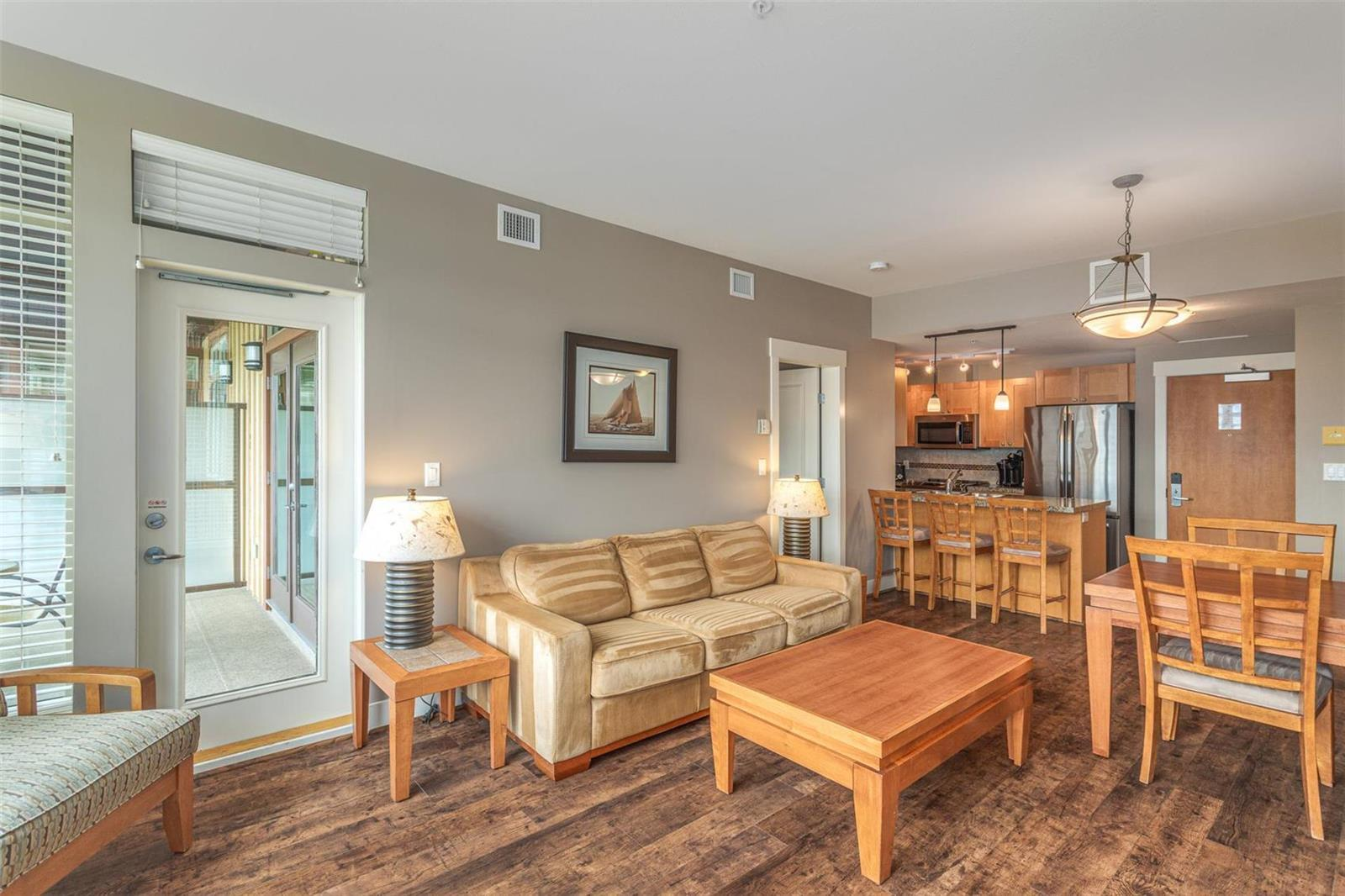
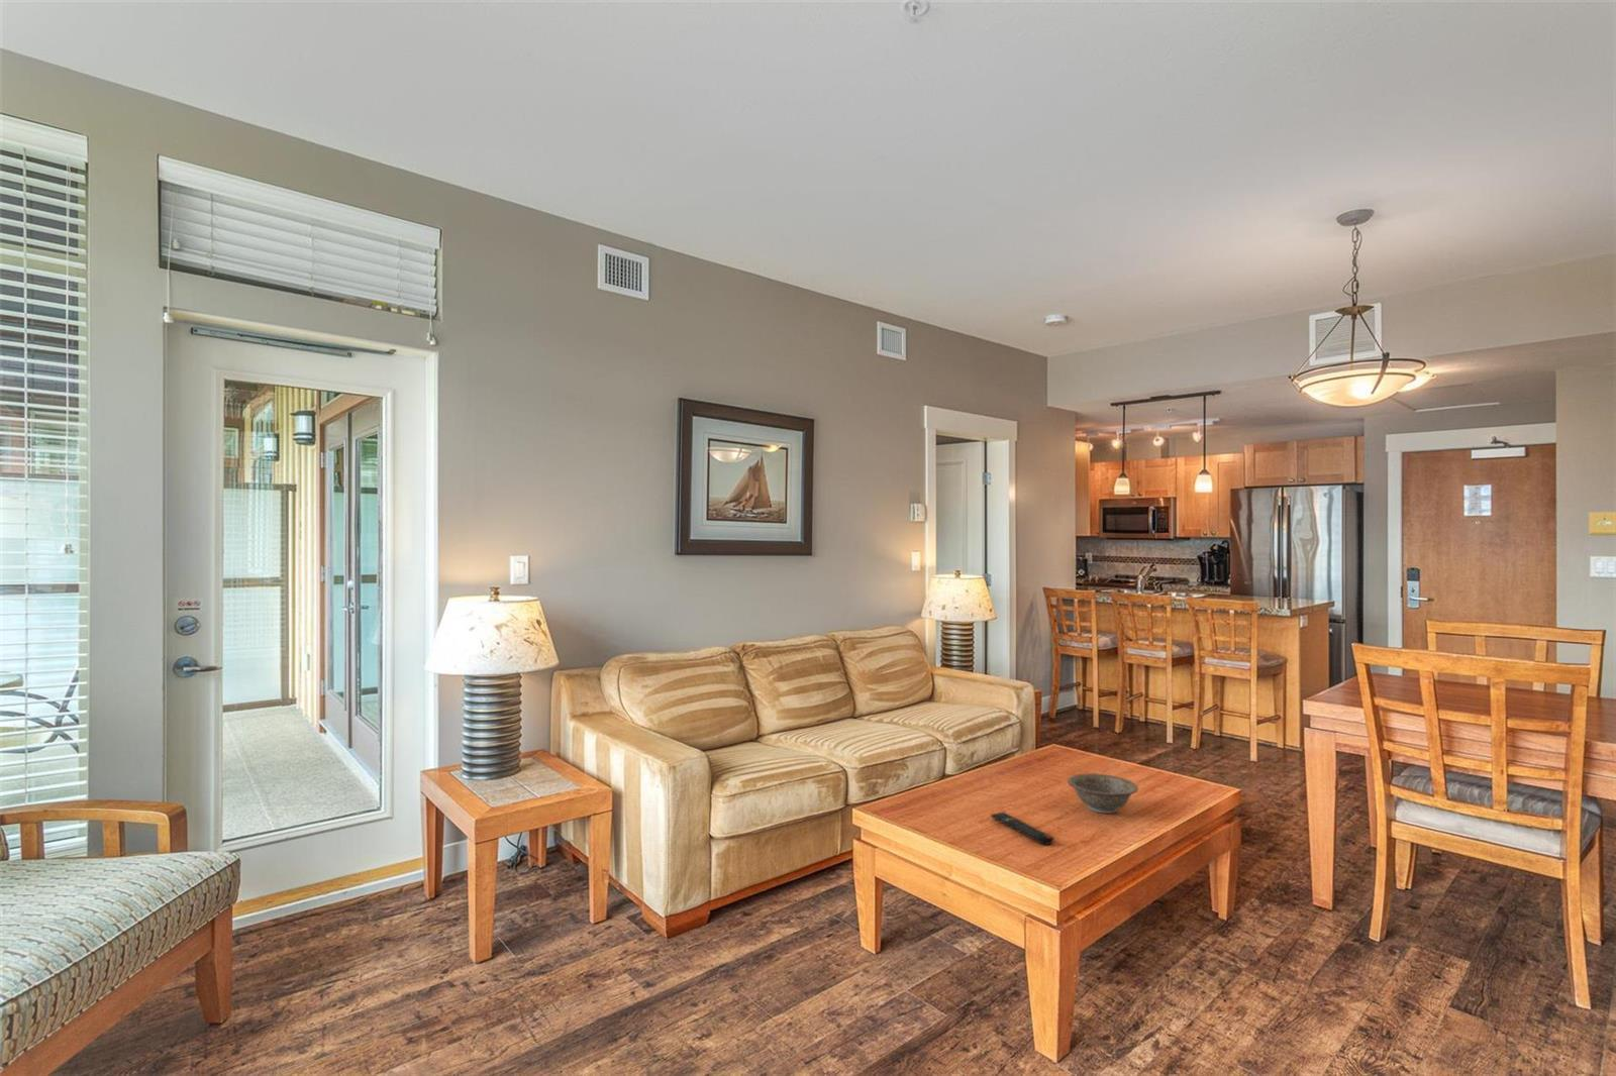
+ remote control (1021, 827)
+ decorative bowl (1102, 795)
